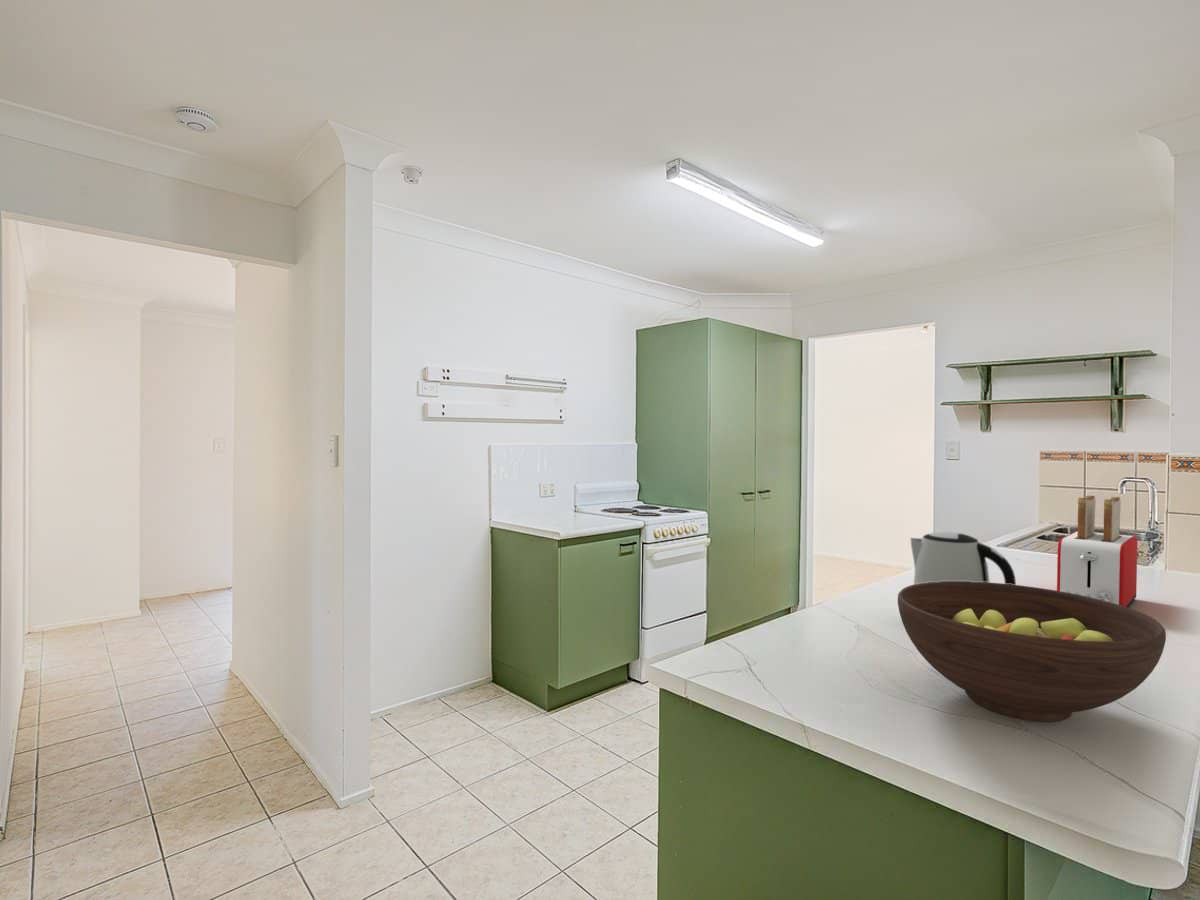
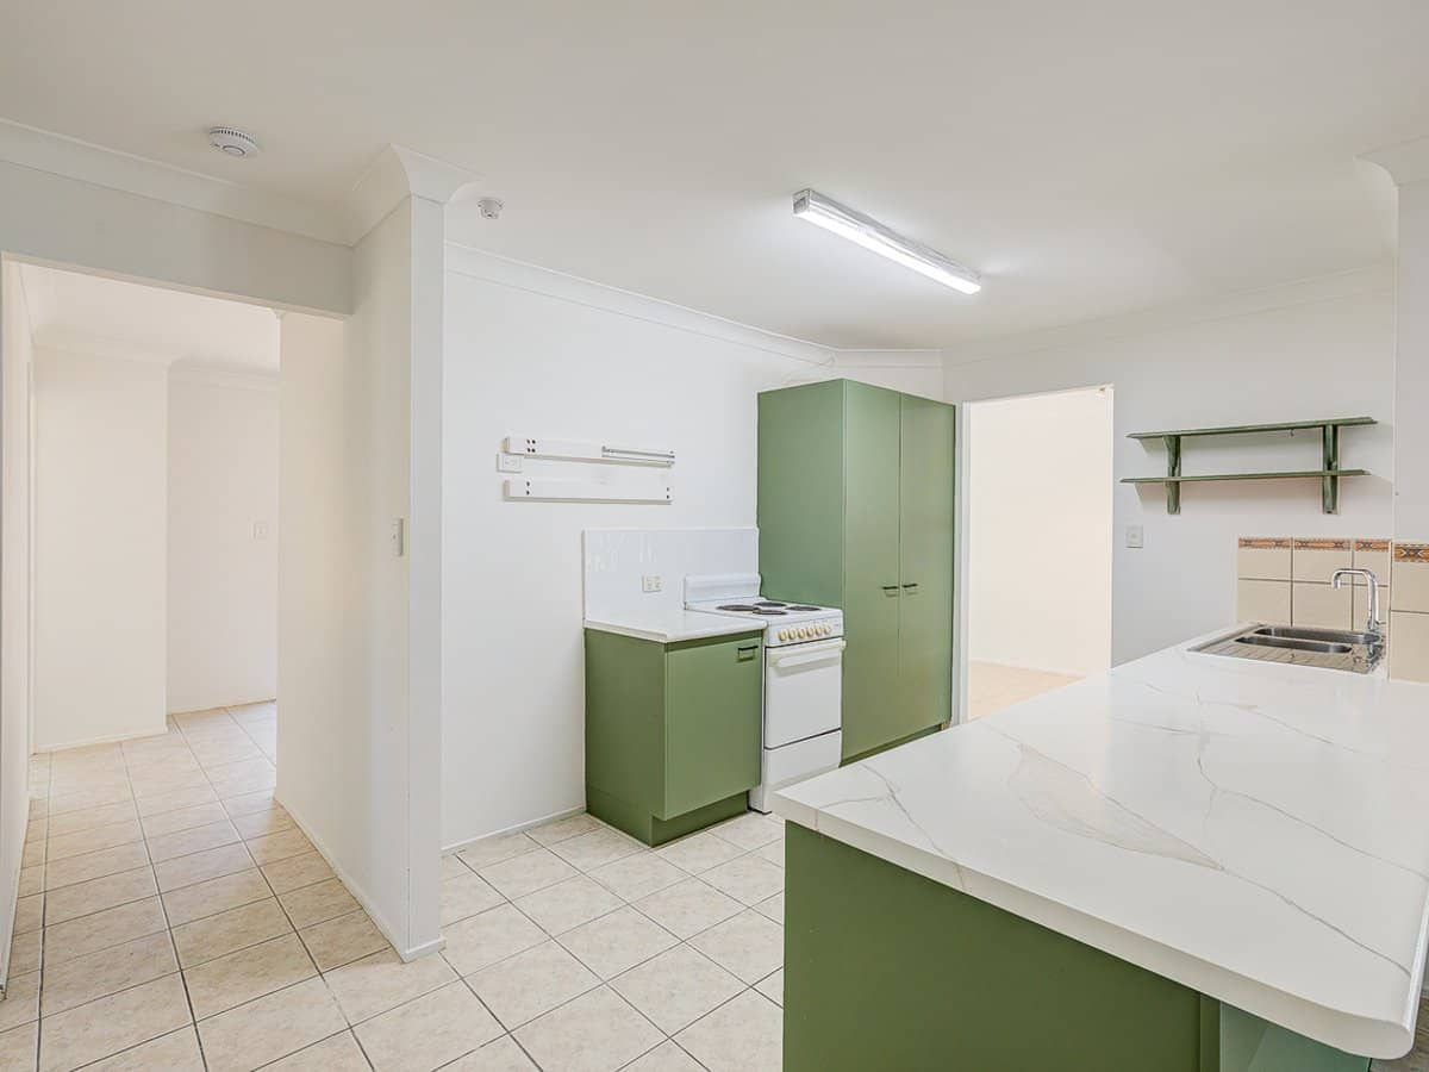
- toaster (1097, 550)
- fruit bowl (1017, 656)
- kettle (960, 580)
